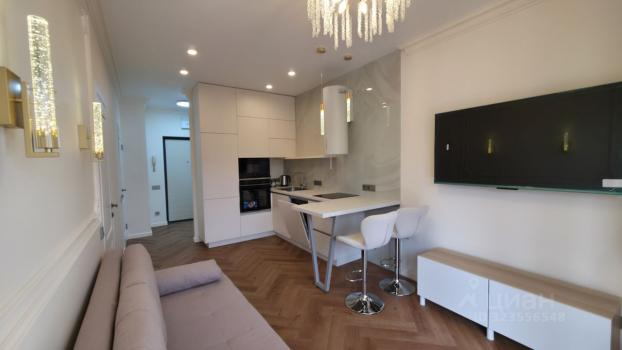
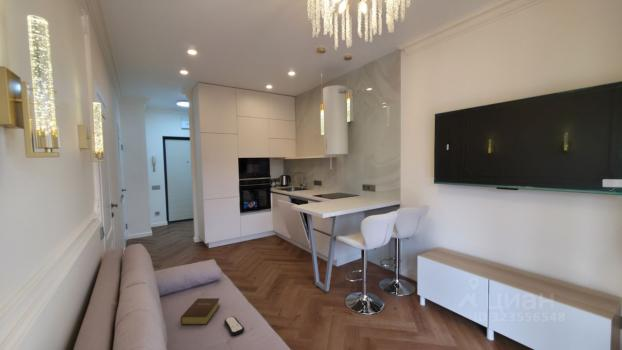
+ bible (201, 310)
+ remote control (233, 325)
